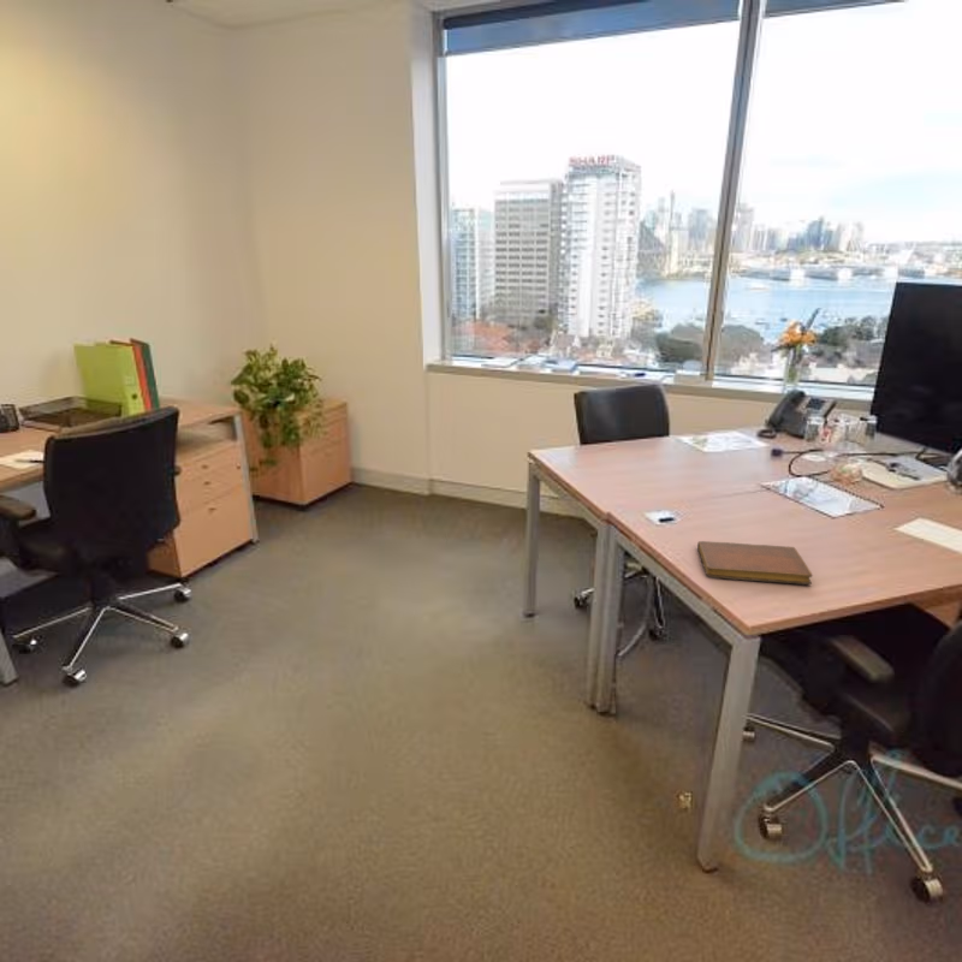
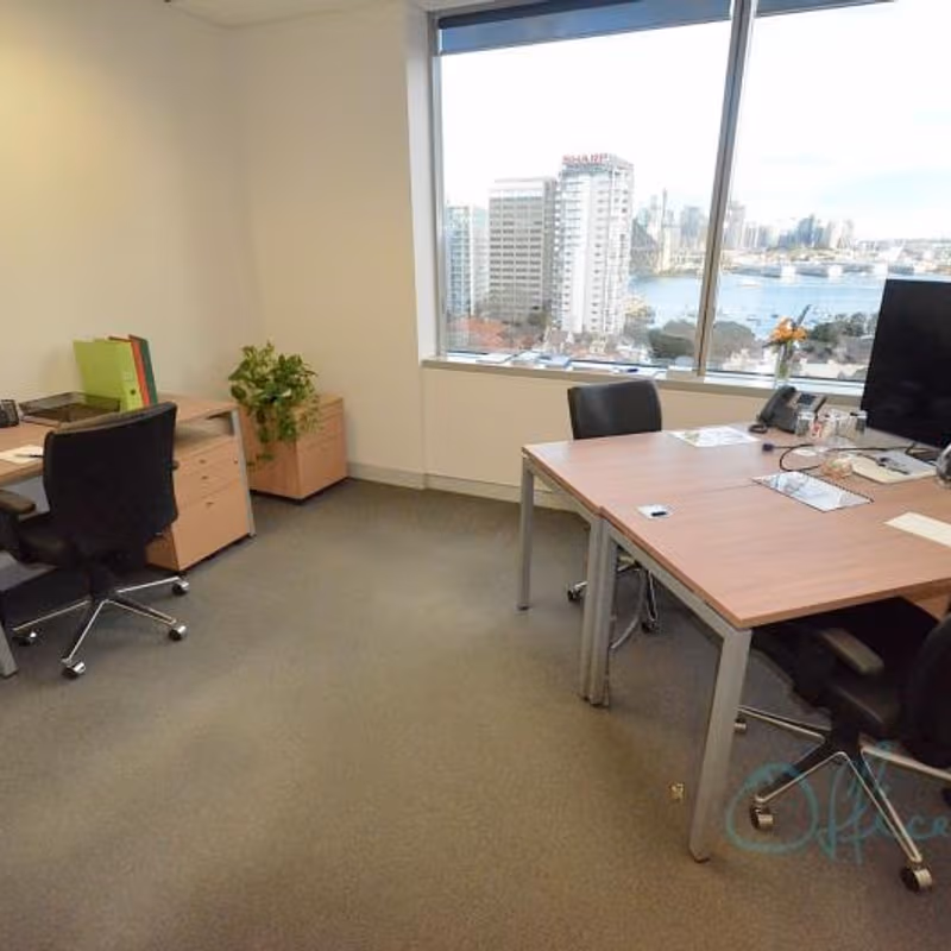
- notebook (752, 560)
